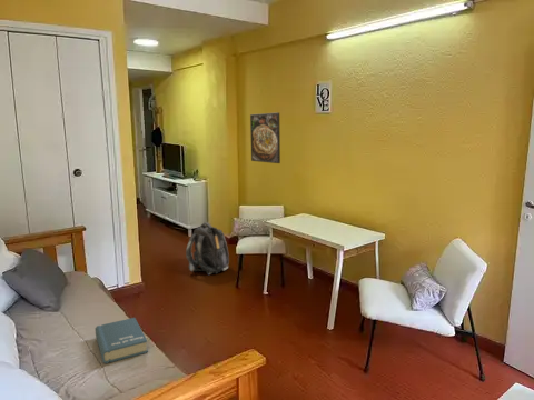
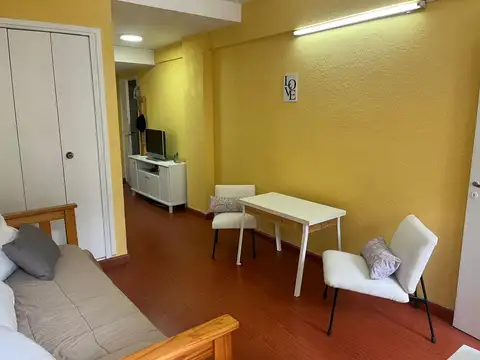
- backpack (207, 246)
- book (120, 339)
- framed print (264, 138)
